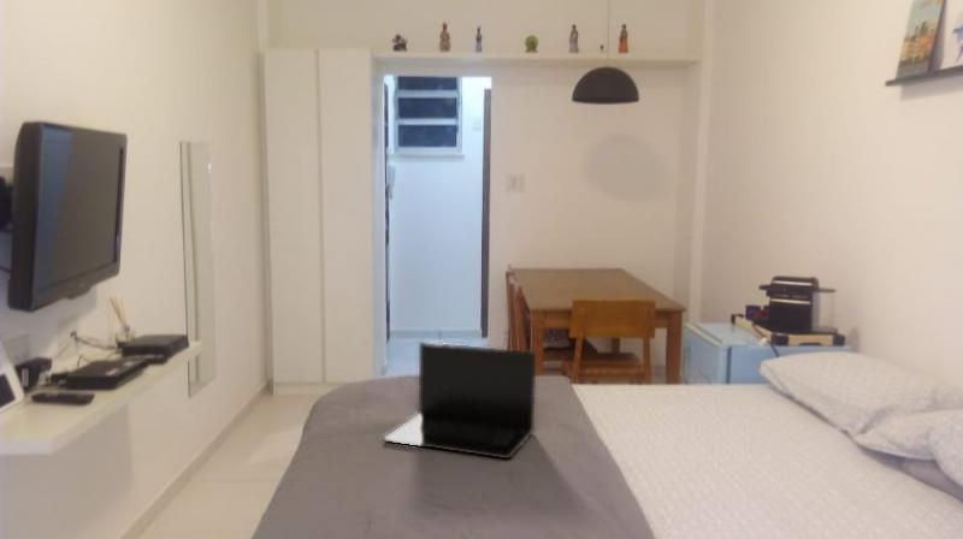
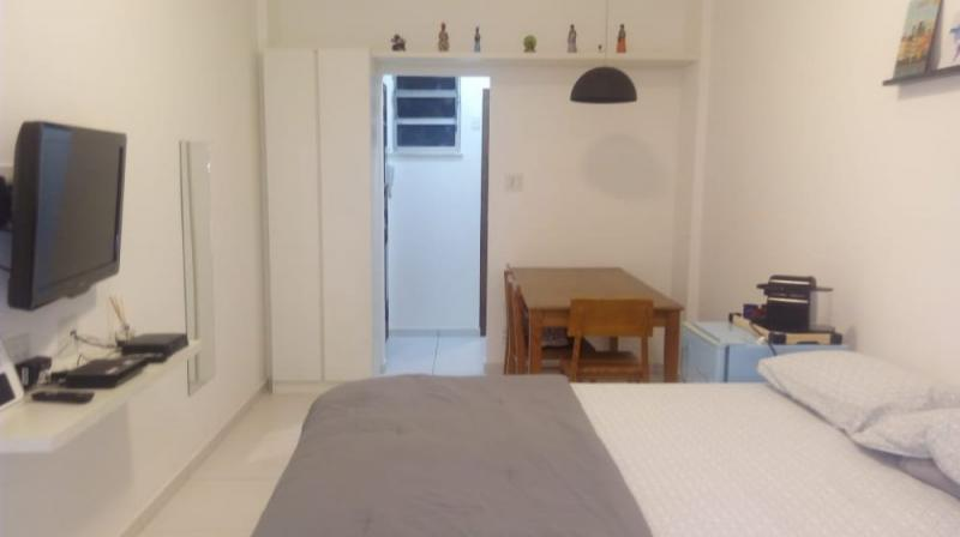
- laptop (461, 396)
